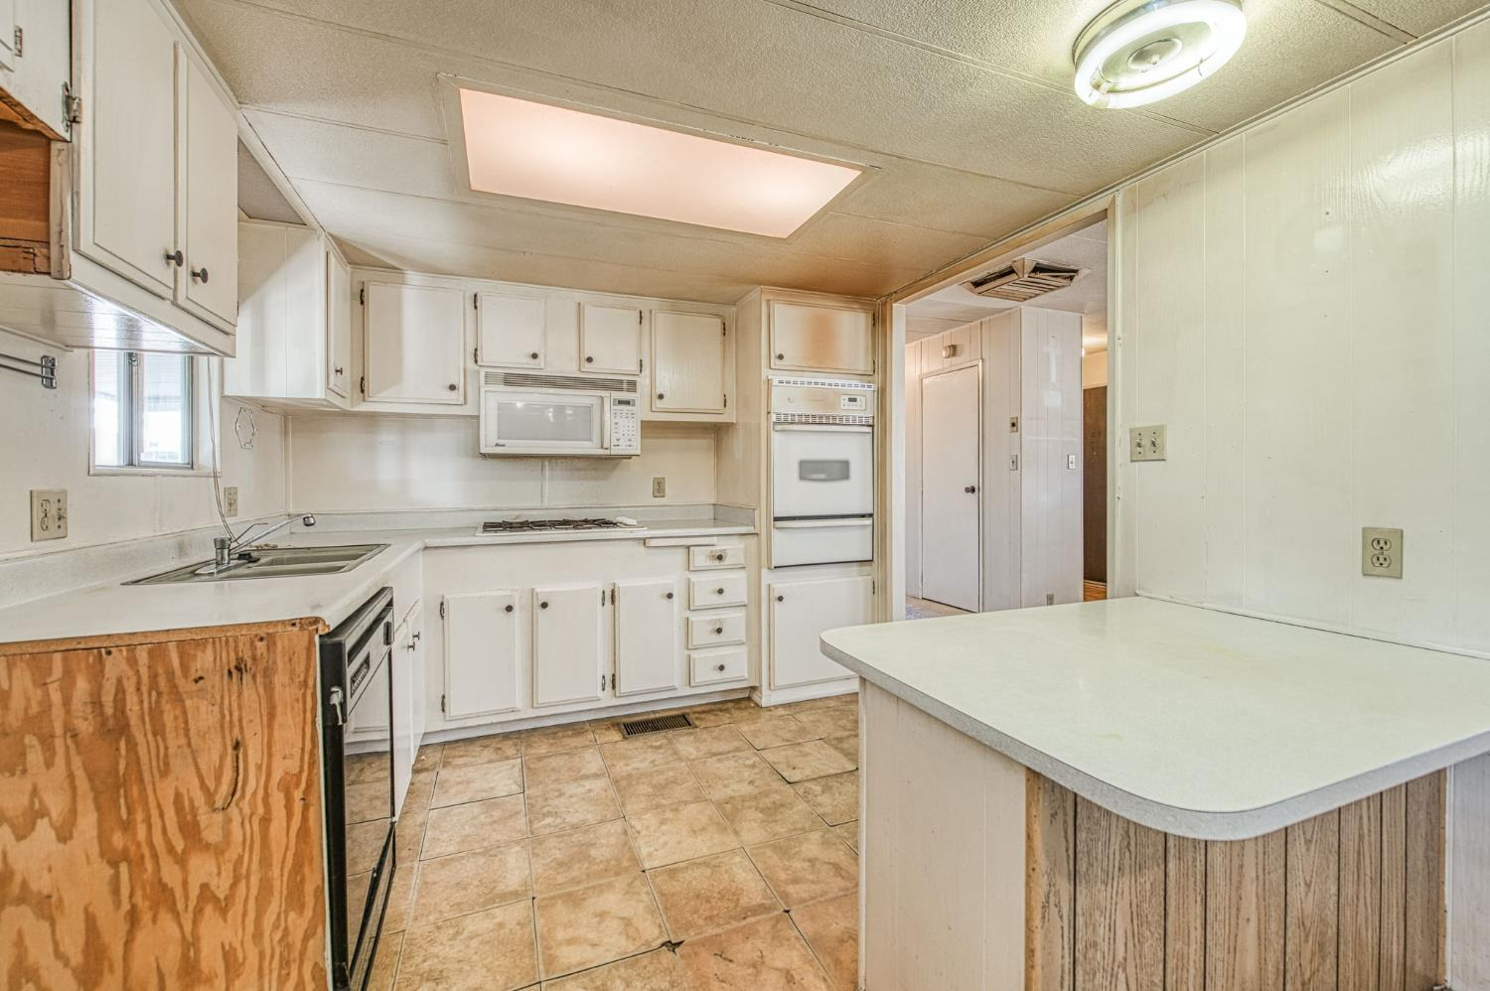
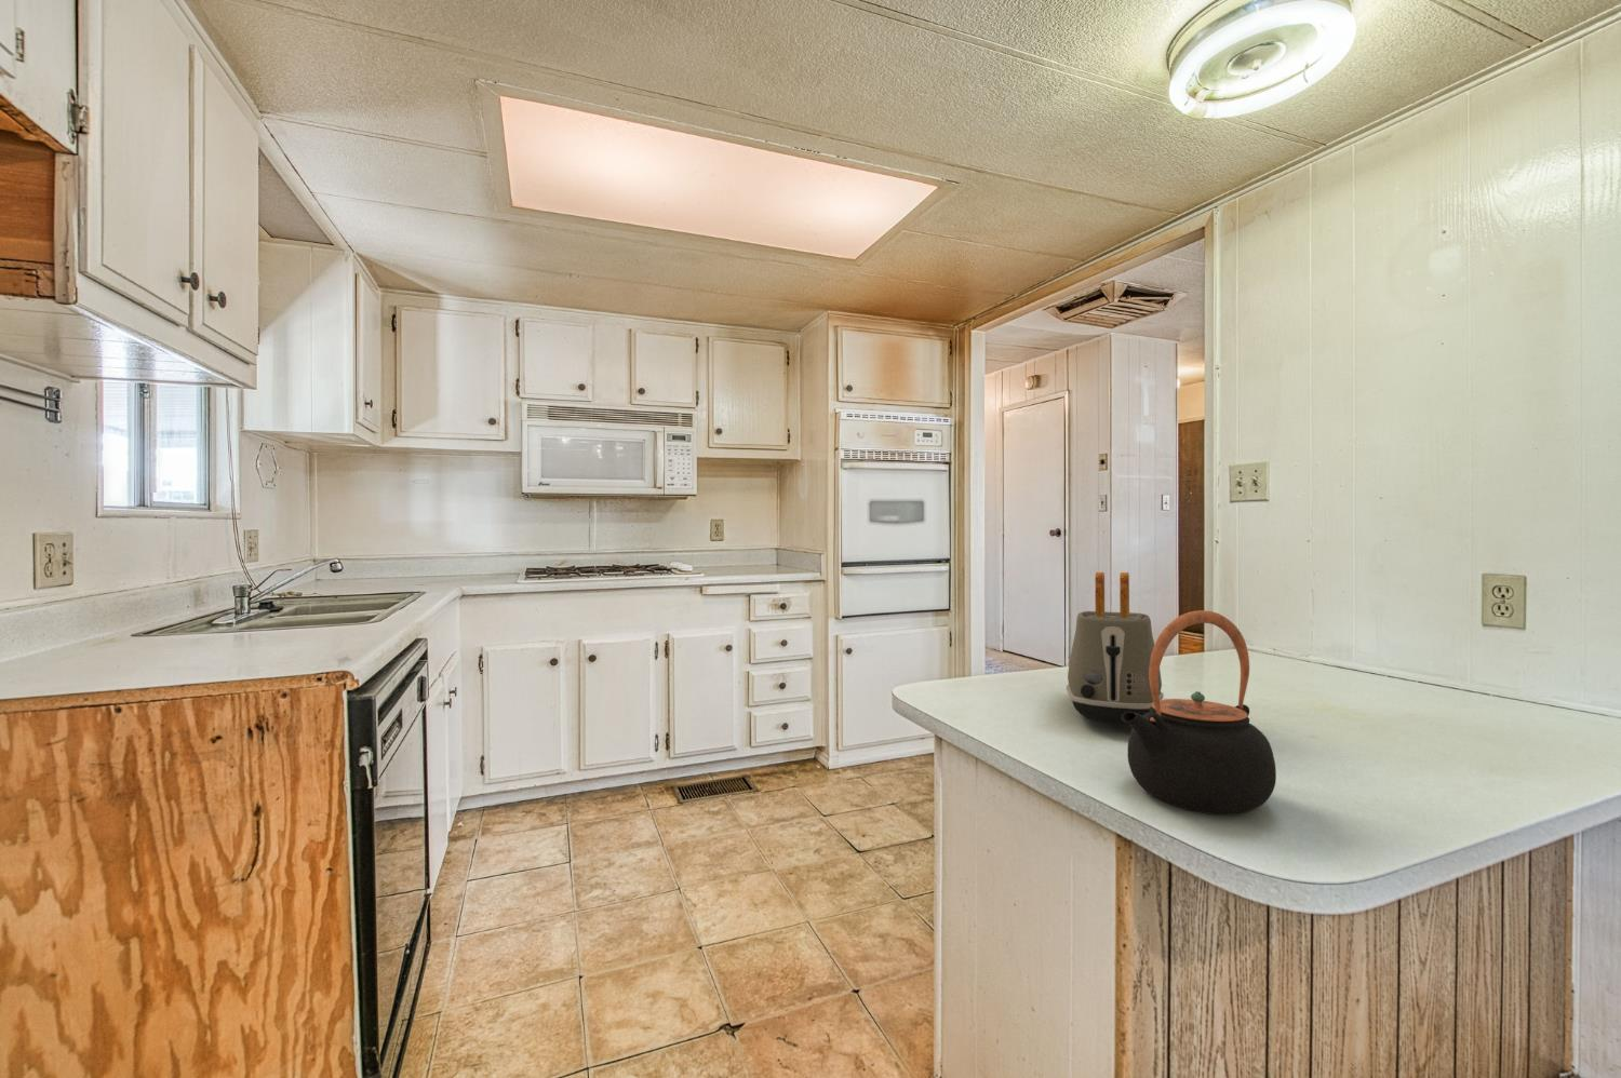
+ teapot (1188, 703)
+ toaster (1113, 641)
